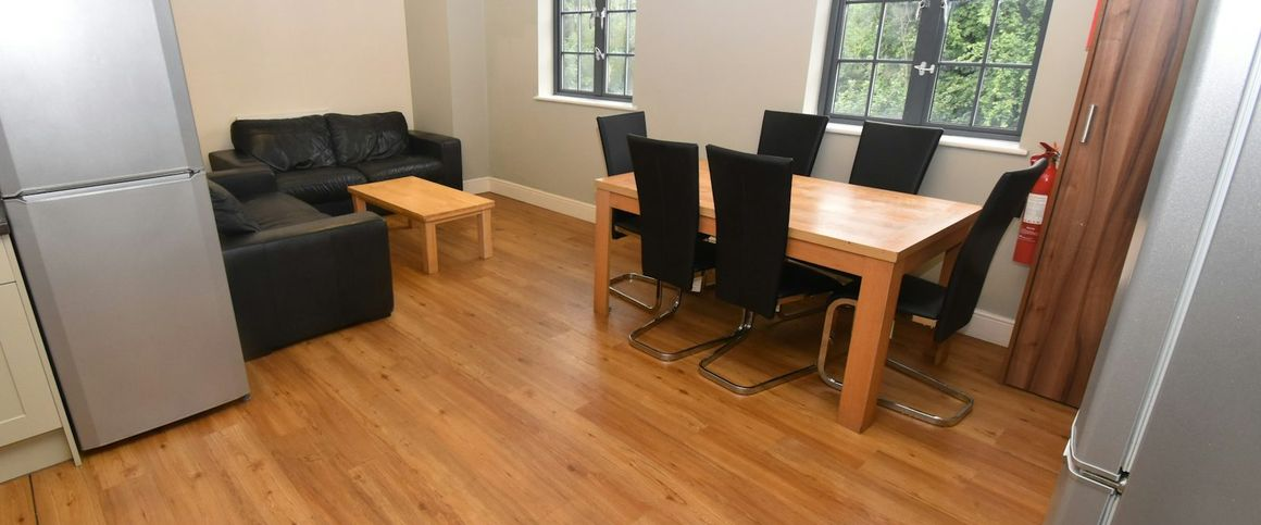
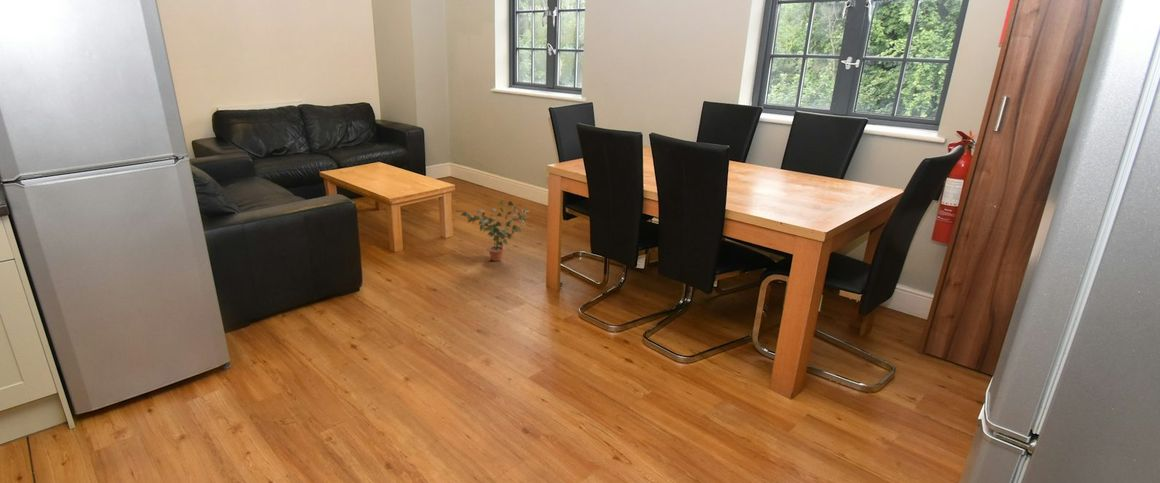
+ potted plant (496, 230)
